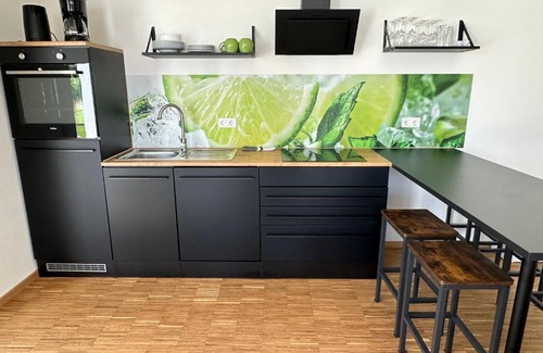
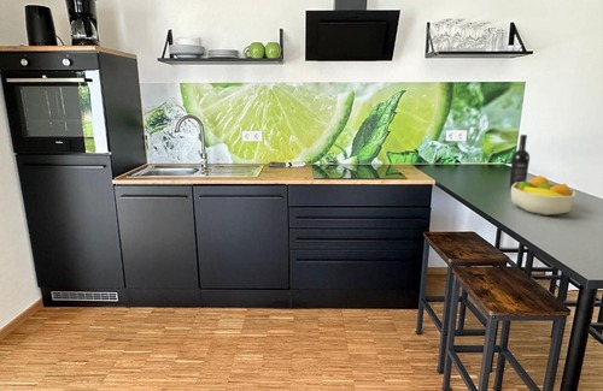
+ wine bottle (520, 161)
+ fruit bowl (541, 194)
